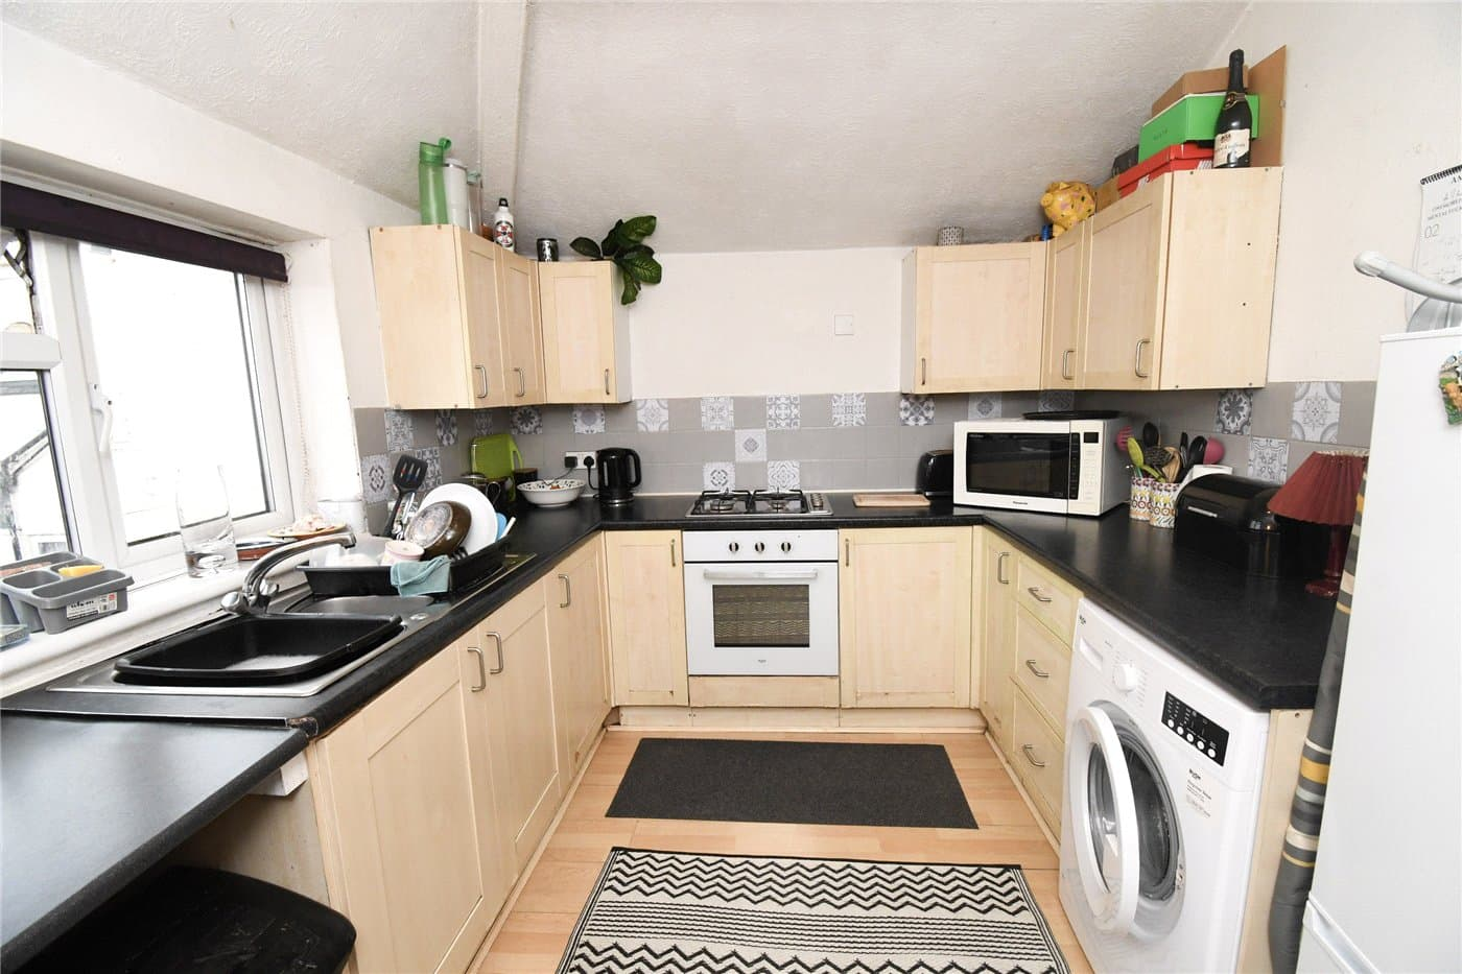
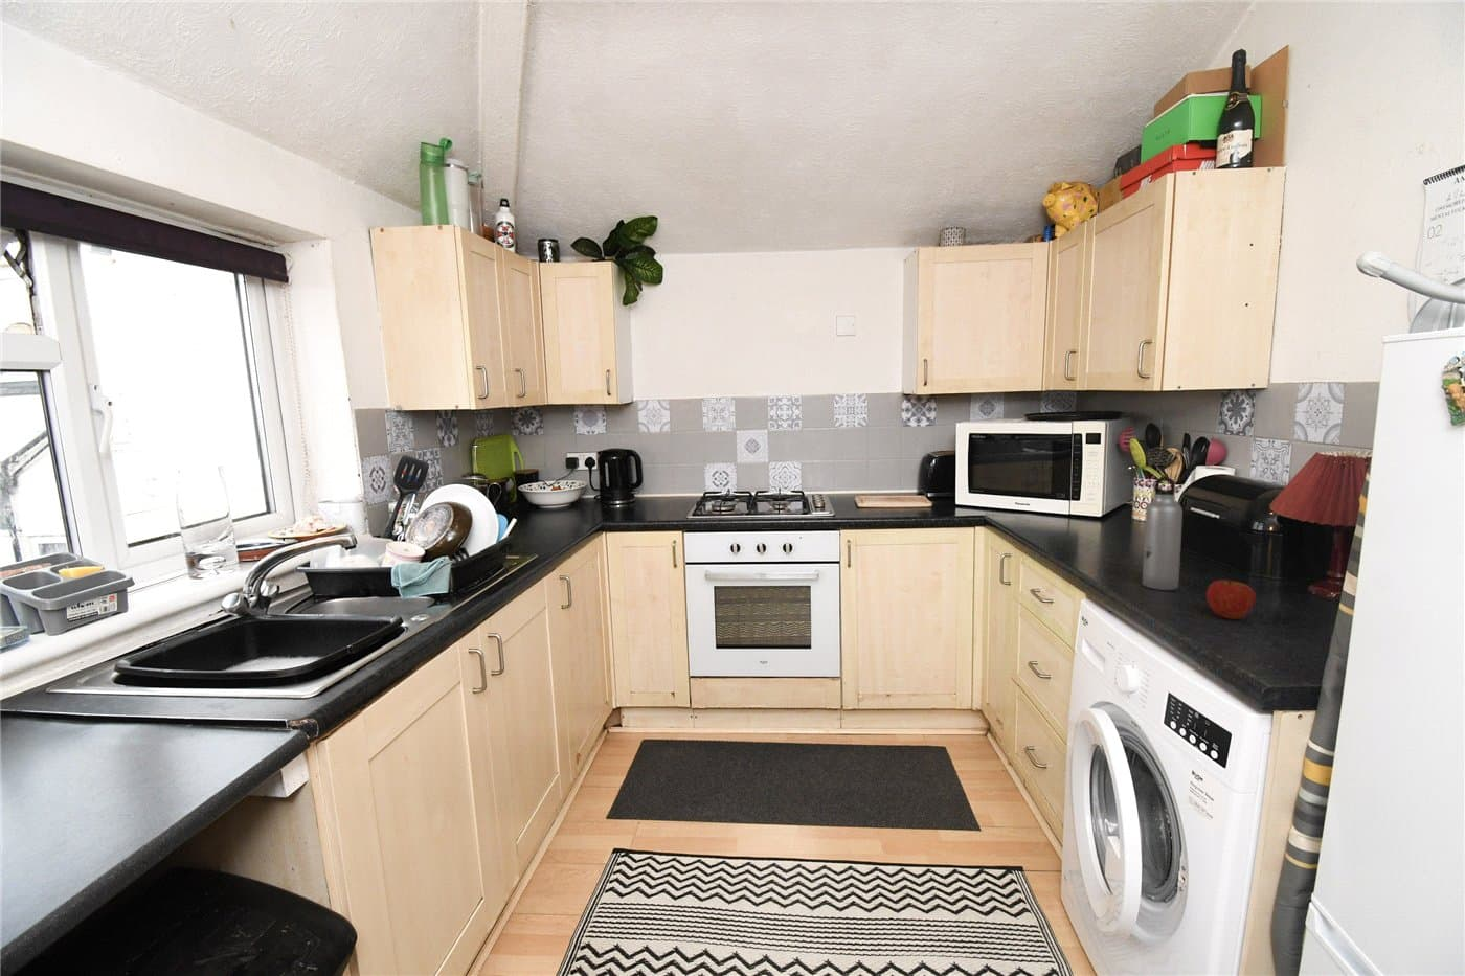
+ water bottle (1162, 533)
+ fruit (1230, 597)
